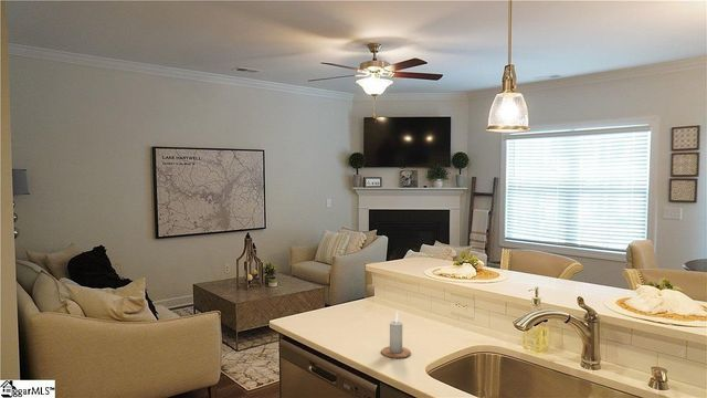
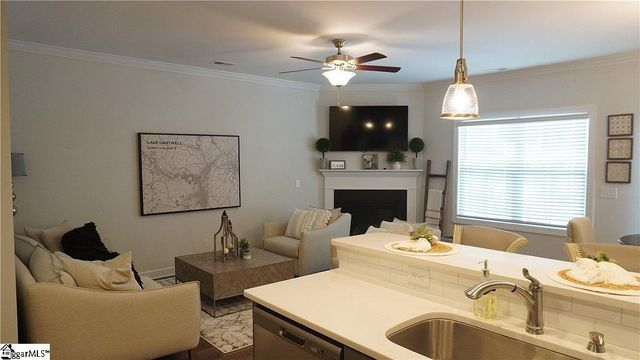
- candle (395, 331)
